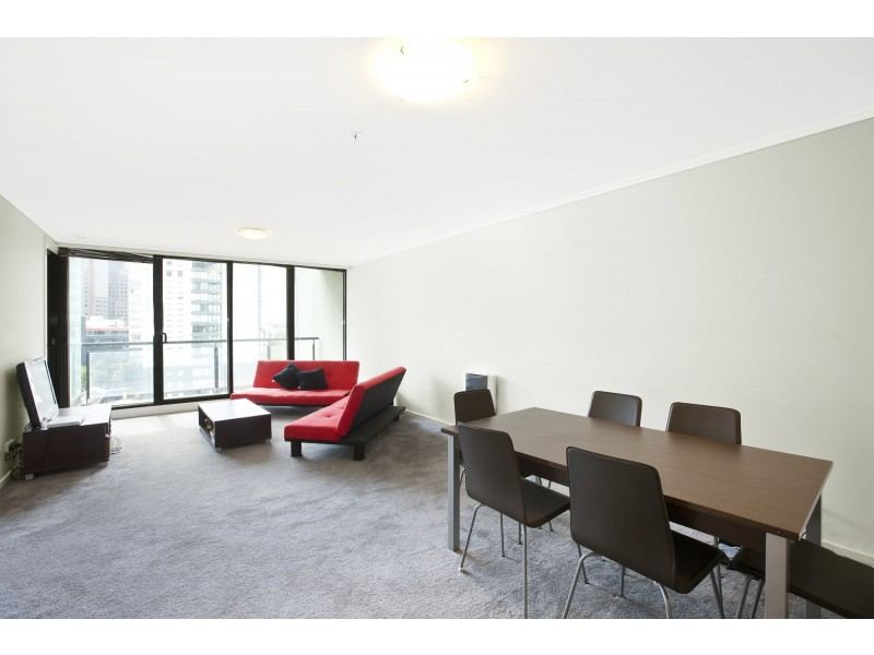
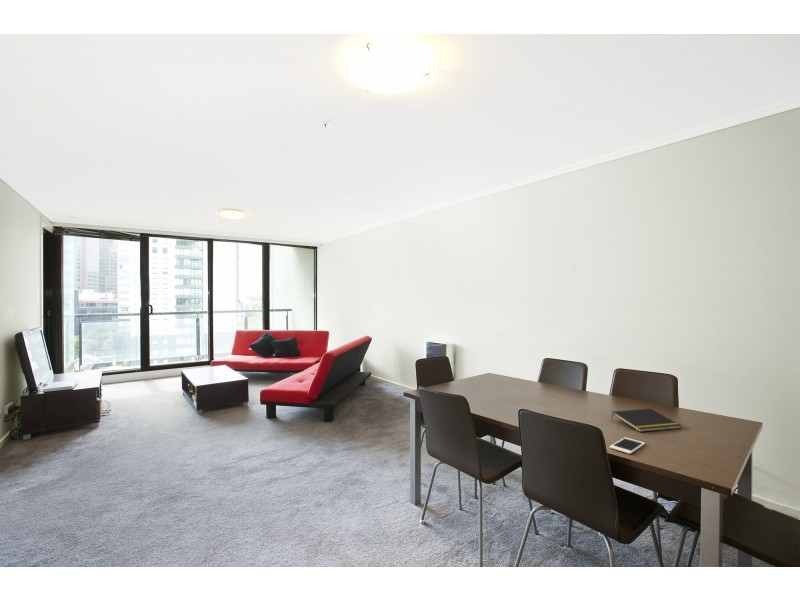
+ notepad (645, 419)
+ cell phone (627, 445)
